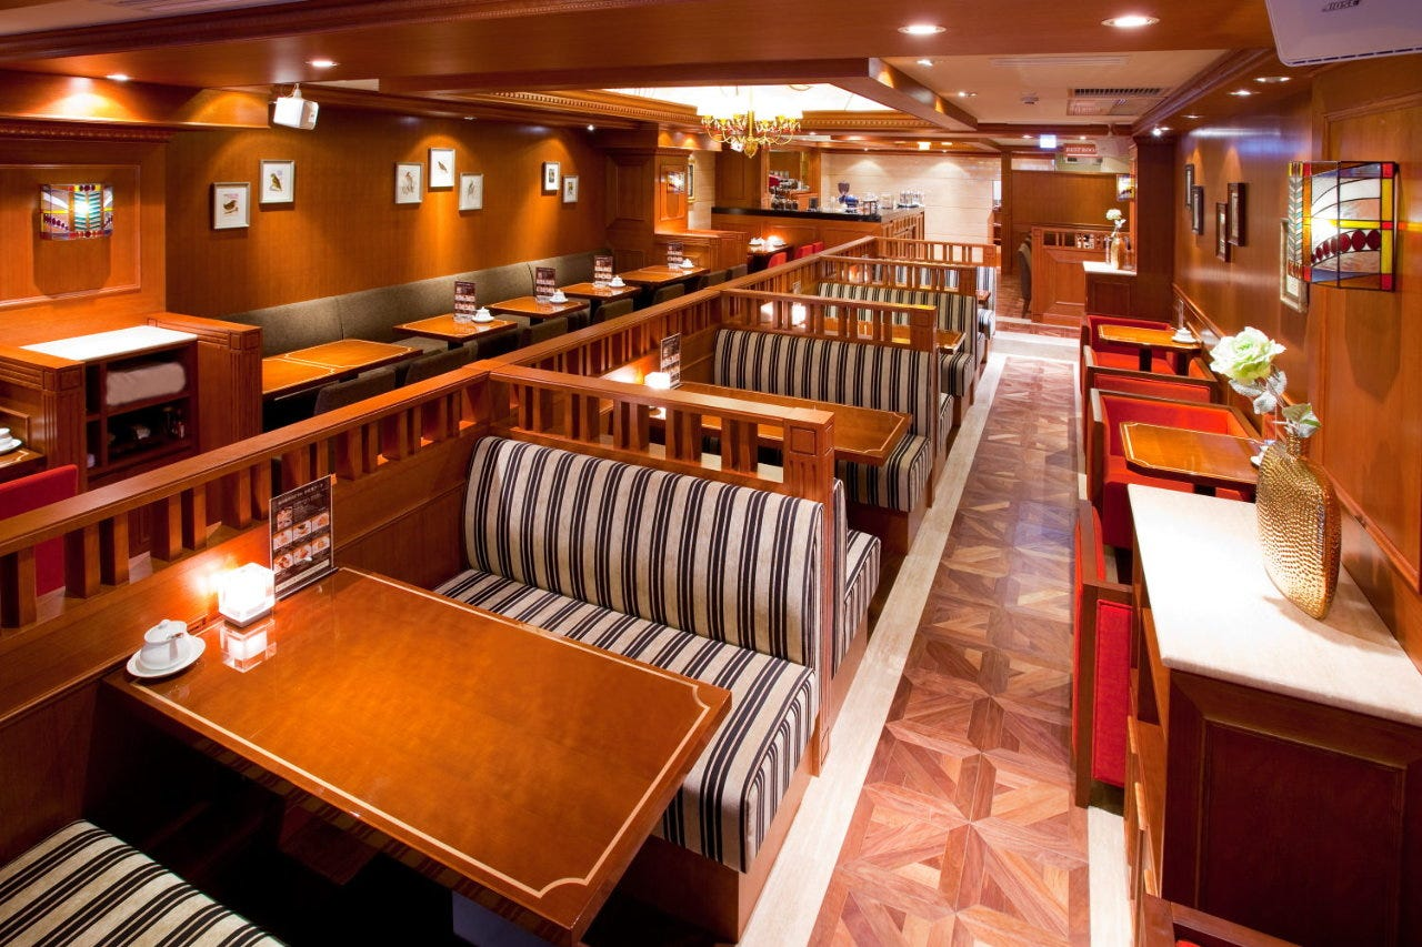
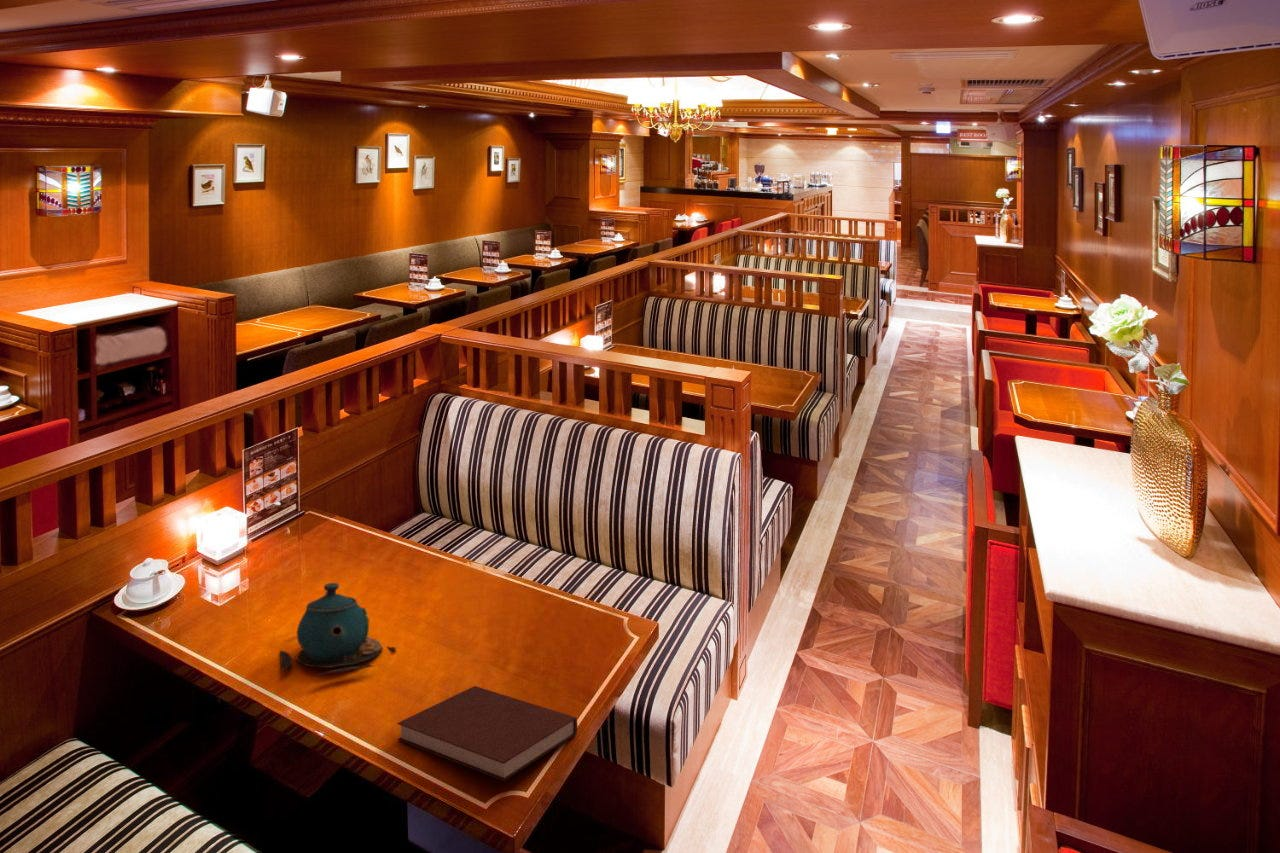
+ notebook (488, 728)
+ teapot (337, 617)
